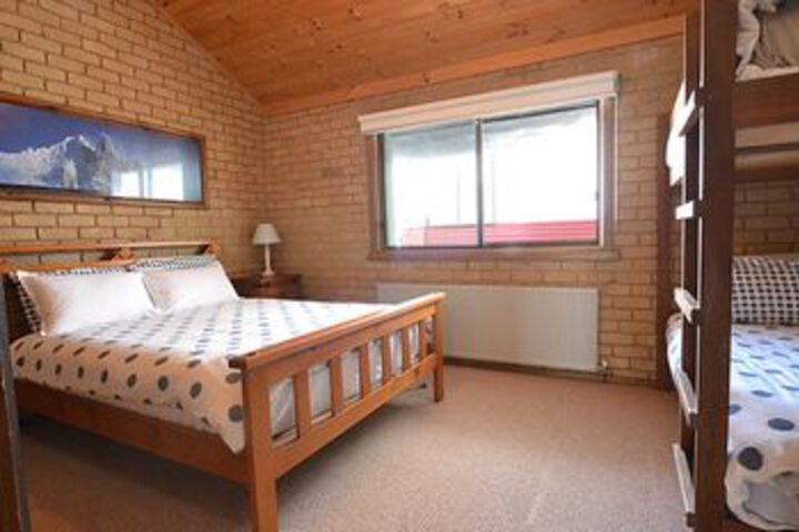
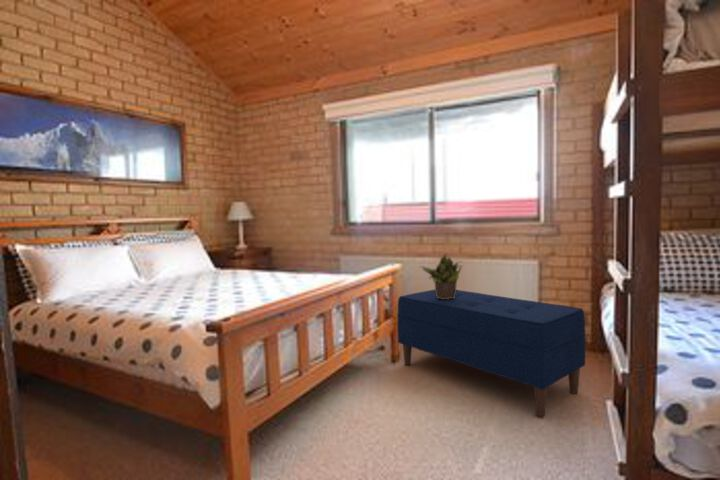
+ potted plant (440, 275)
+ bench (482, 339)
